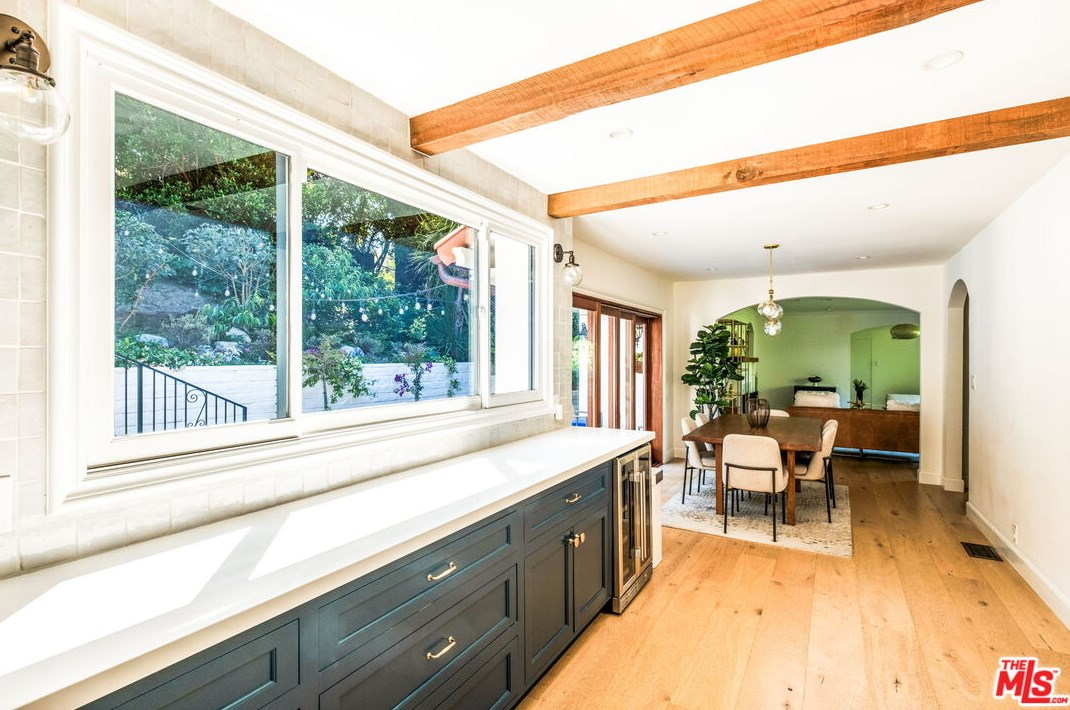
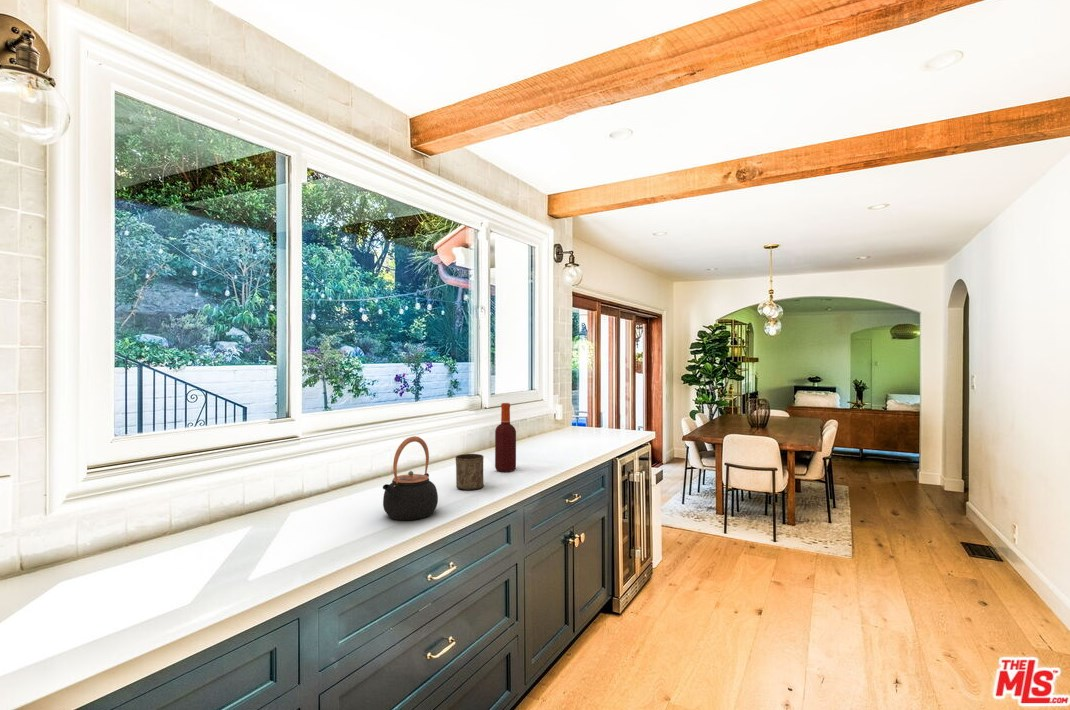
+ teapot (407, 476)
+ bottle (505, 436)
+ cup (469, 471)
